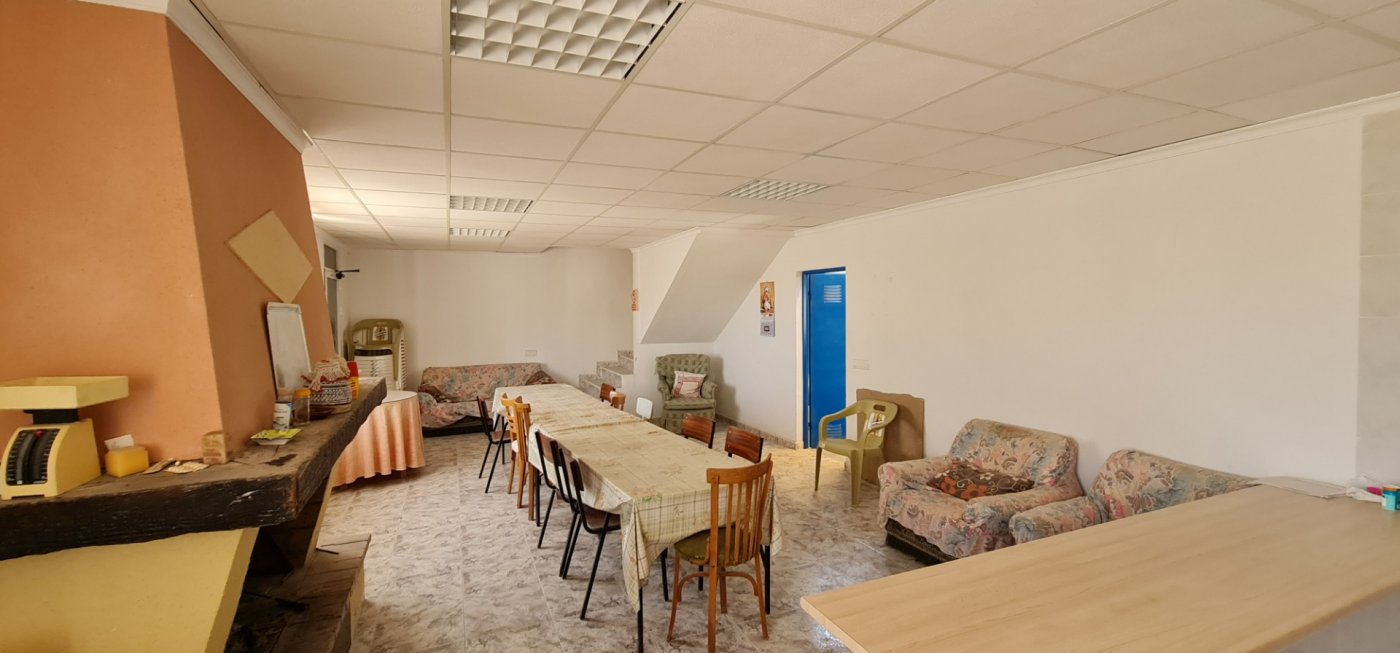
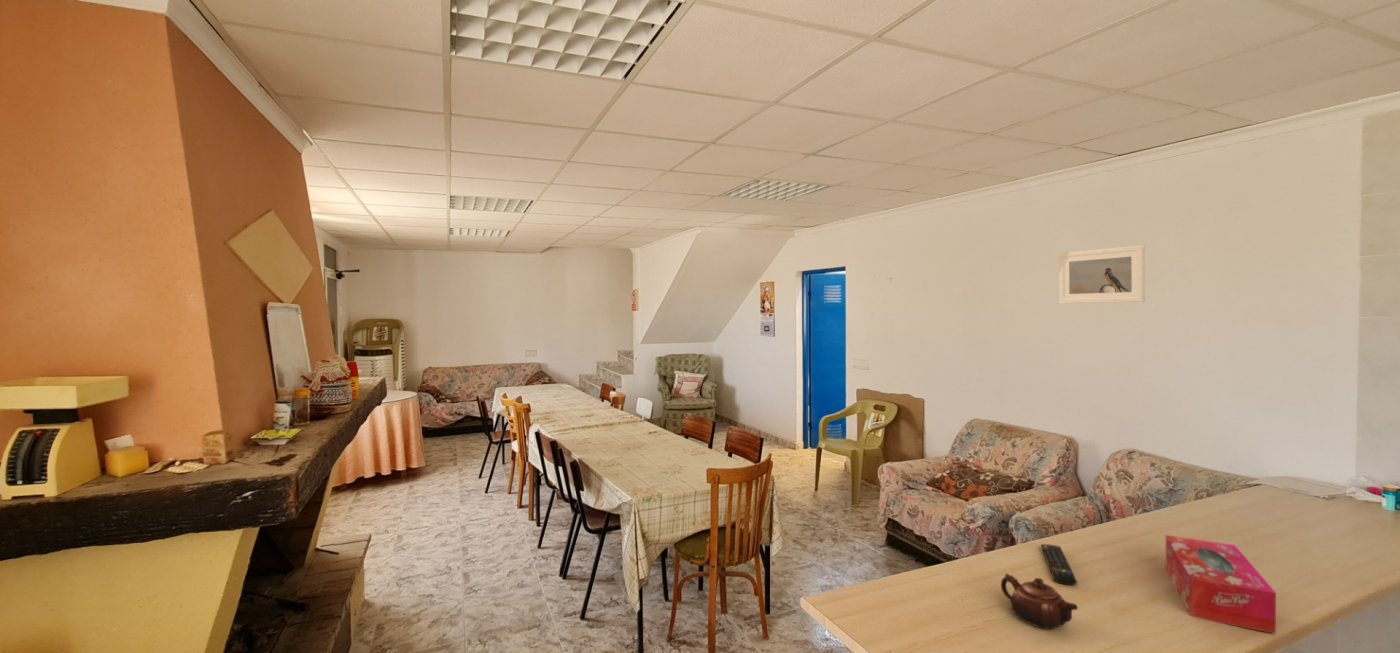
+ teapot (1037, 597)
+ tissue box (1214, 578)
+ remote control (1057, 563)
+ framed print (1099, 276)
